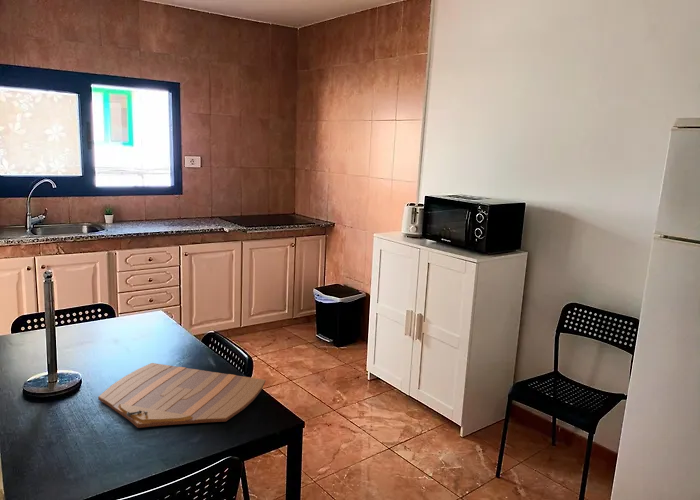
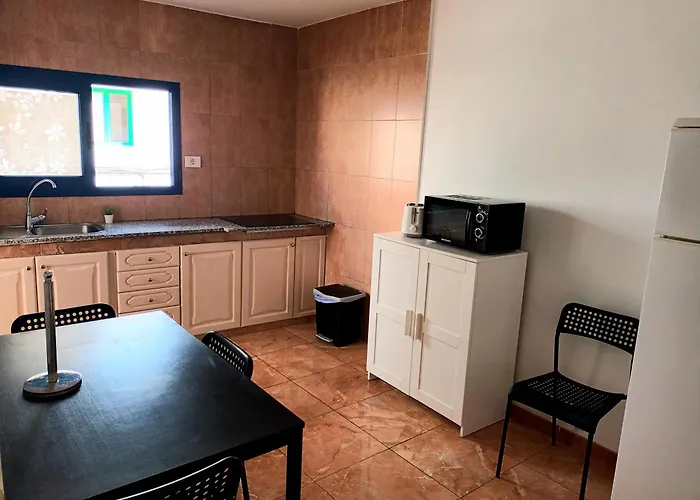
- cutting board (176, 393)
